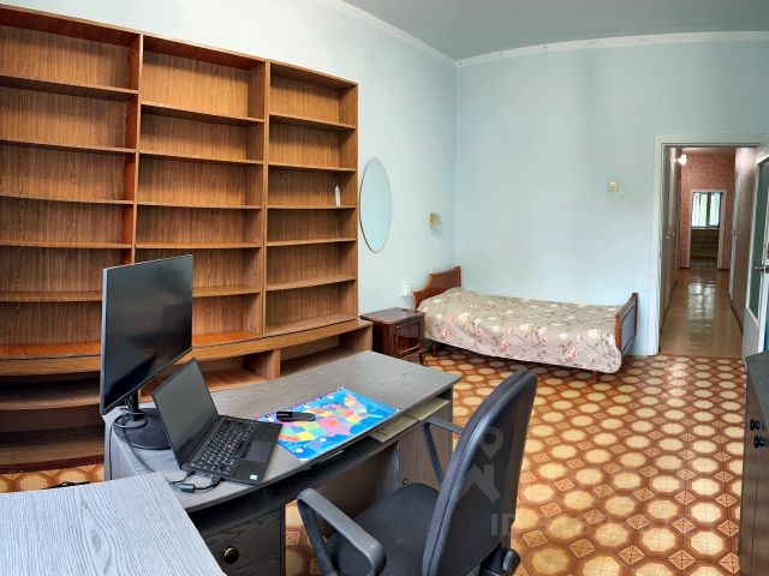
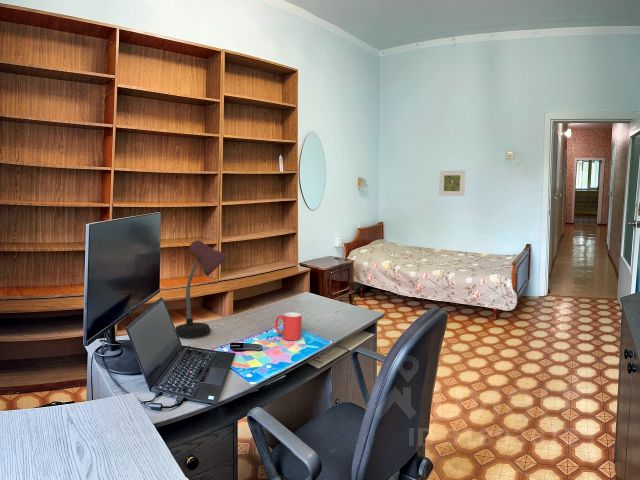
+ desk lamp (190, 283)
+ mug (287, 325)
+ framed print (452, 183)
